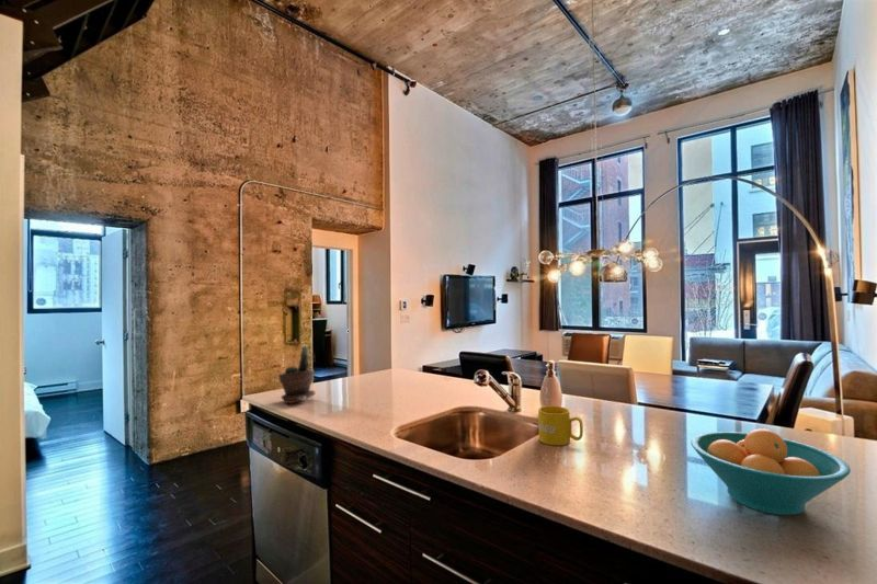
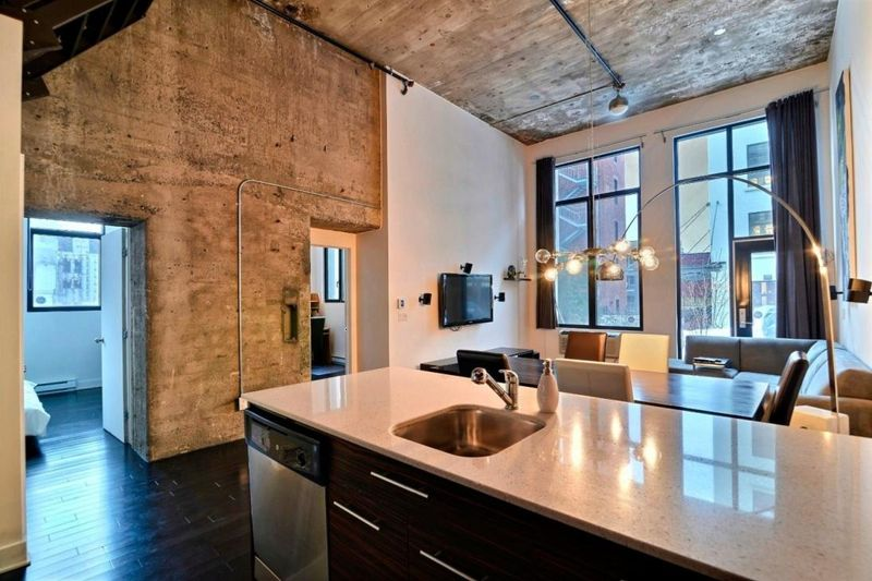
- potted plant (297, 374)
- fruit bowl (763, 465)
- mug (560, 425)
